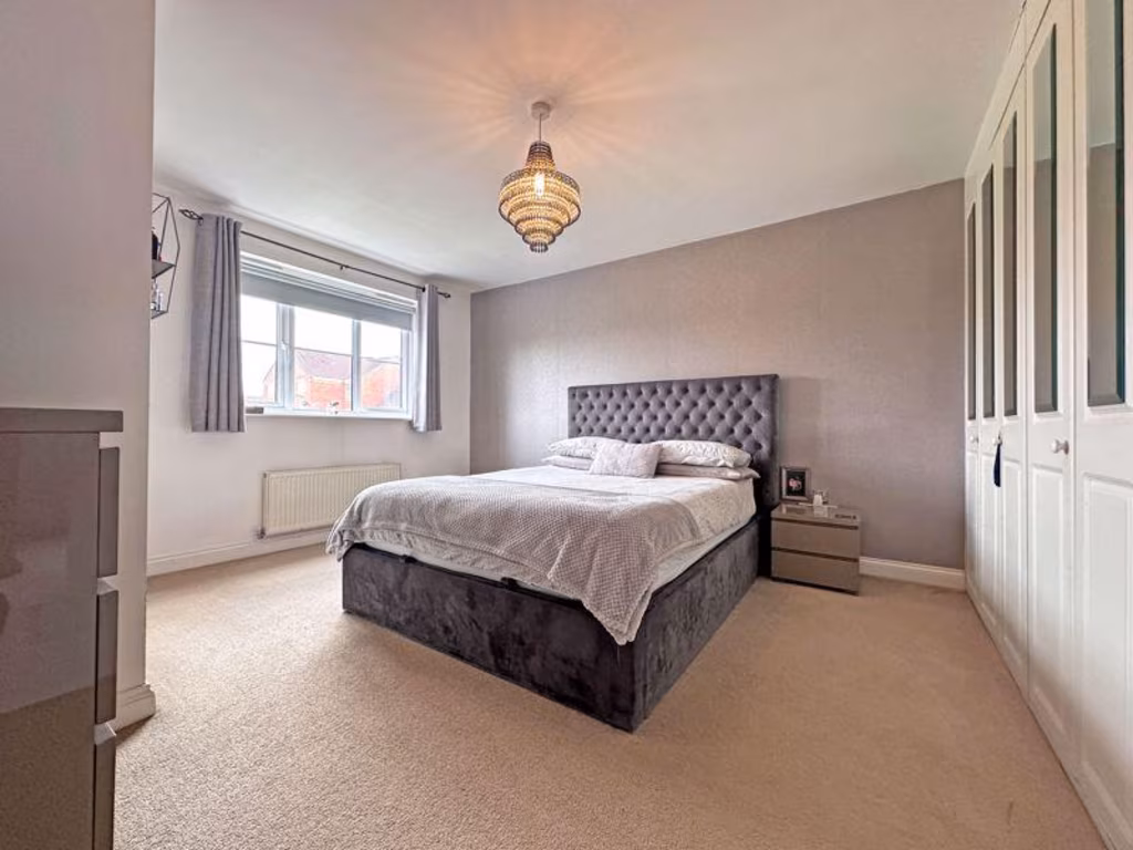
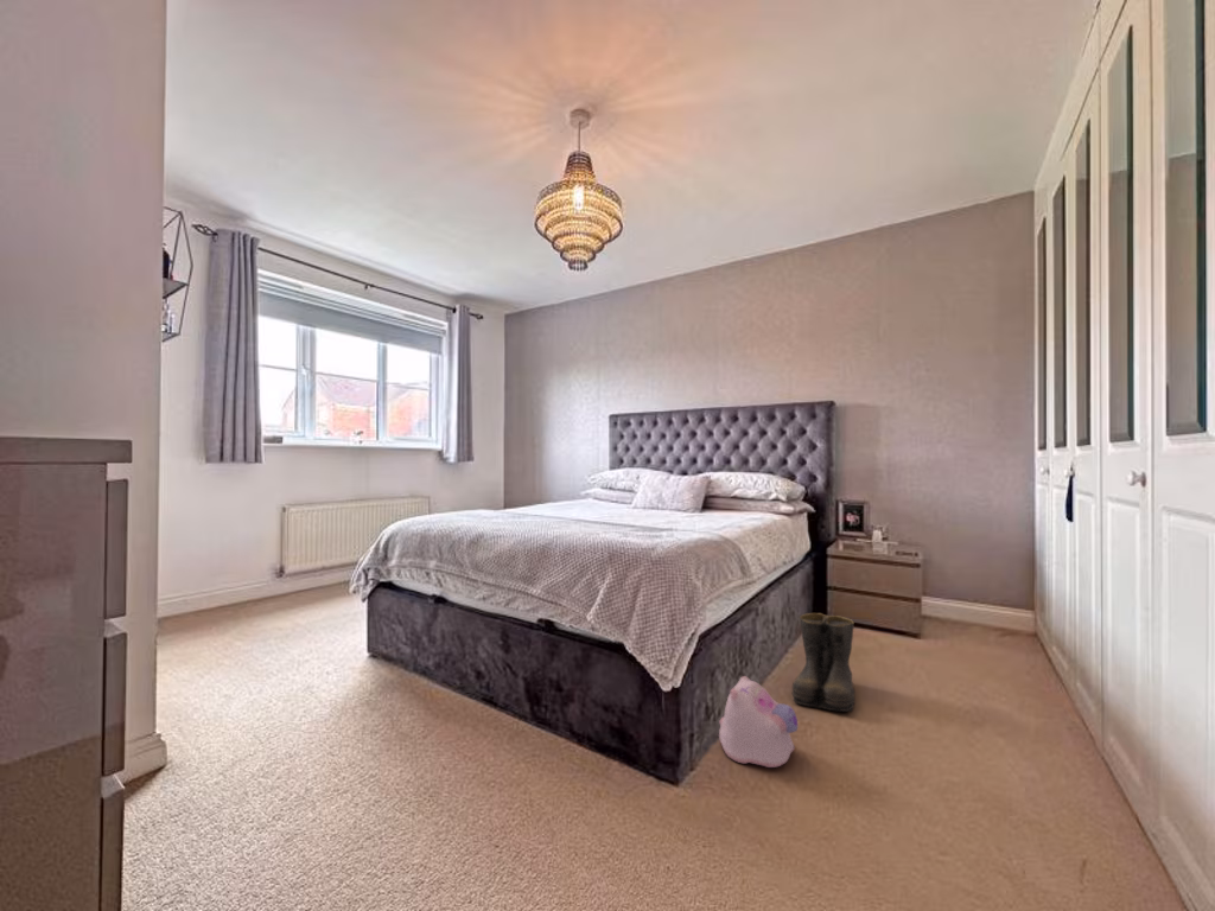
+ boots (823, 657)
+ plush toy (757, 716)
